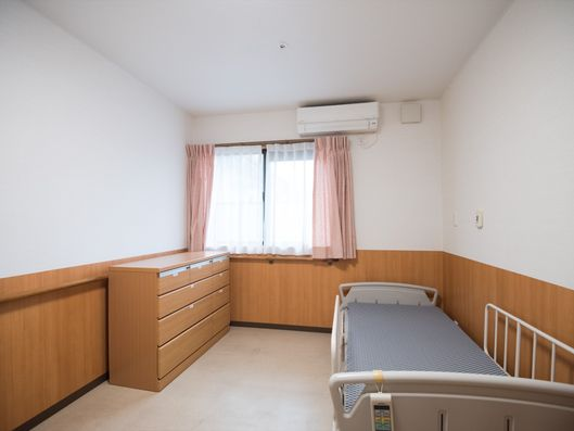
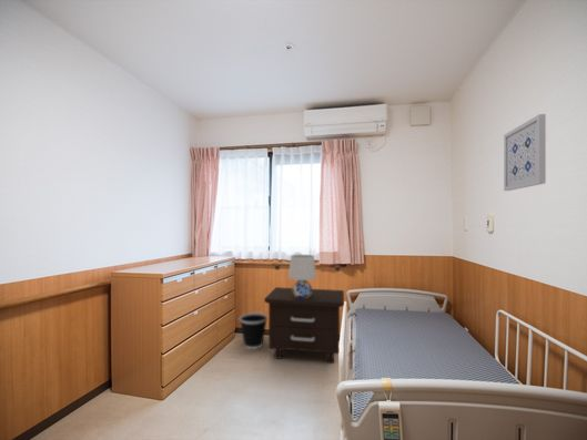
+ wall art (522, 156)
+ wastebasket (253, 330)
+ table lamp (302, 276)
+ nightstand (305, 324)
